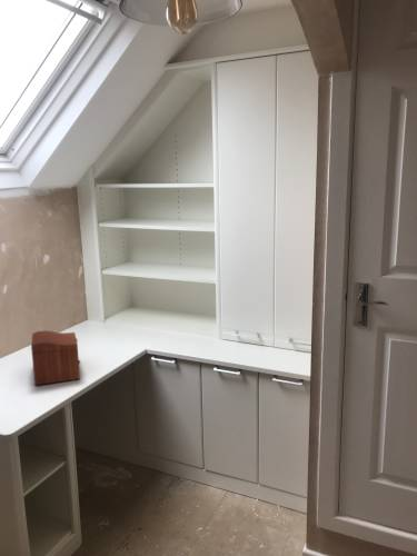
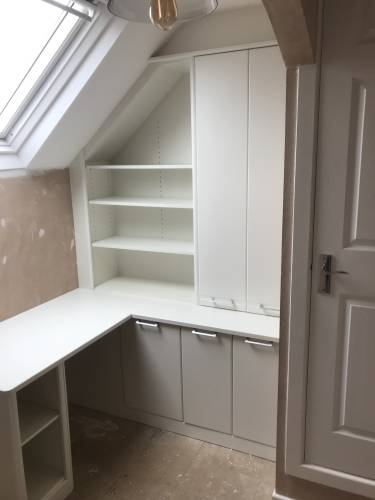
- sewing box (57, 351)
